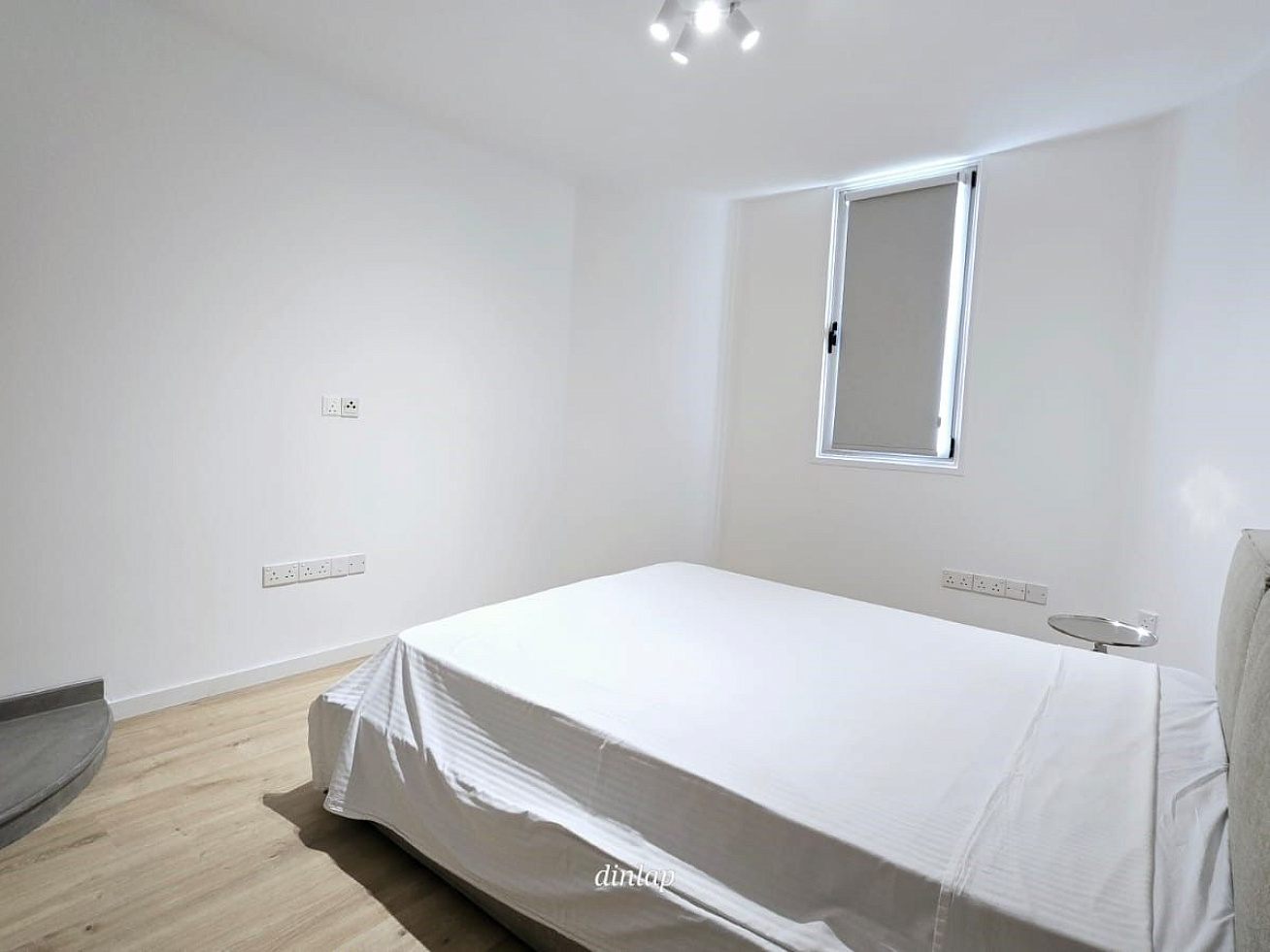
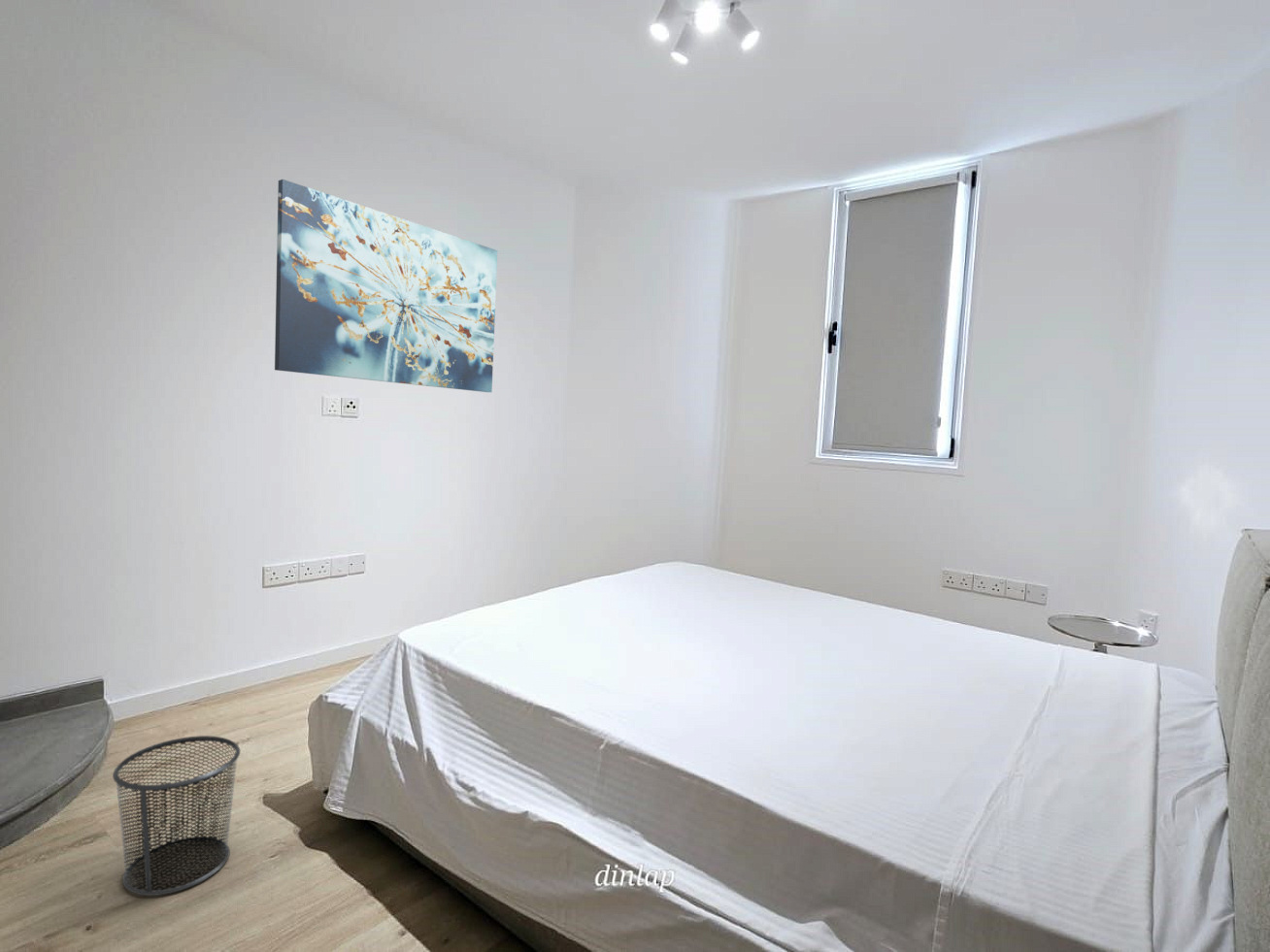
+ wall art (401, 302)
+ waste bin (179, 812)
